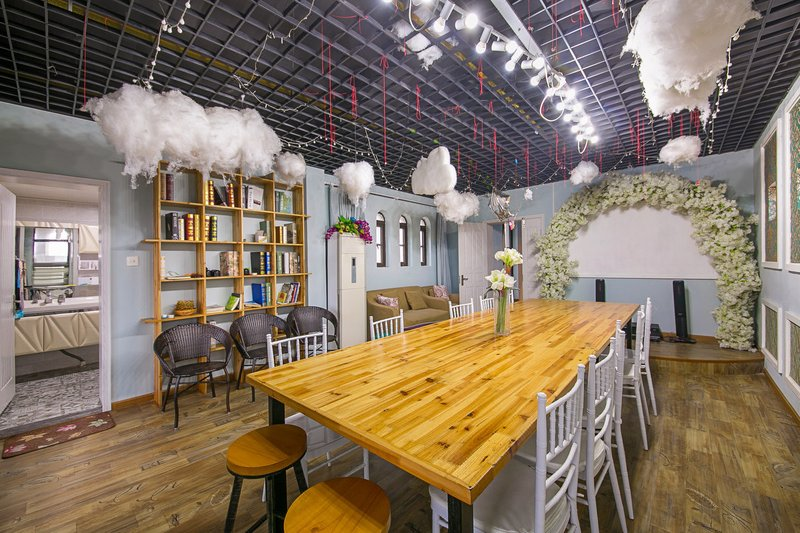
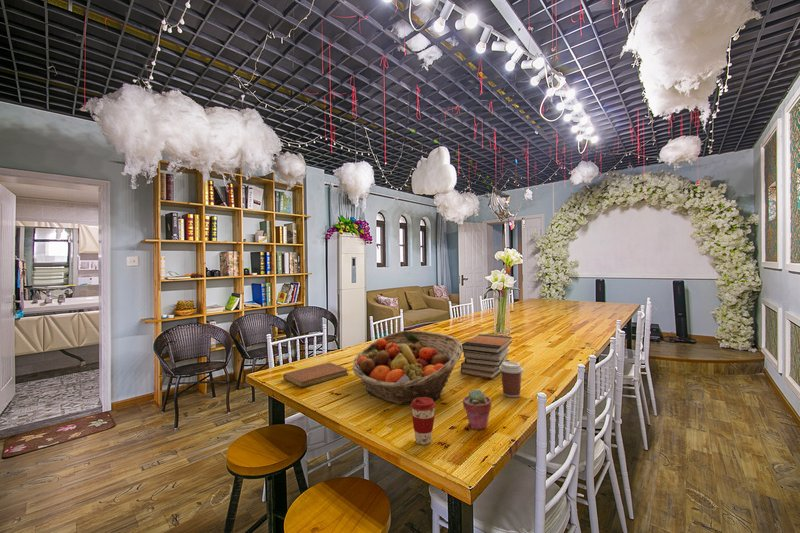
+ book stack (487, 354)
+ coffee cup (423, 420)
+ fruit basket (406, 363)
+ coffee cup (511, 379)
+ potted succulent (477, 407)
+ notebook (316, 373)
